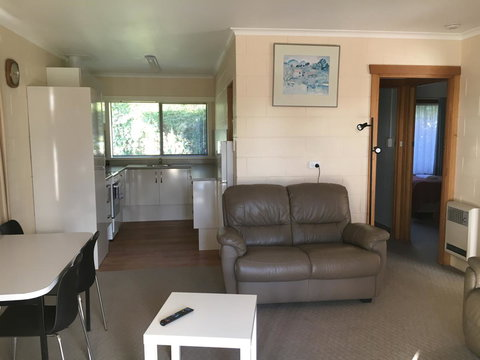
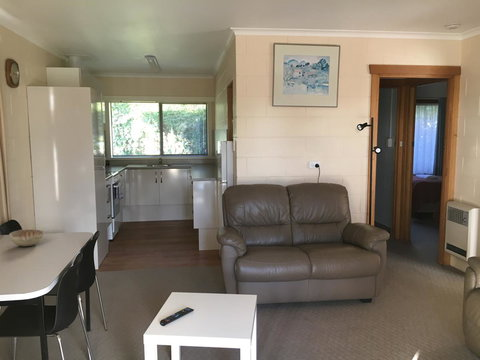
+ decorative bowl (27, 238)
